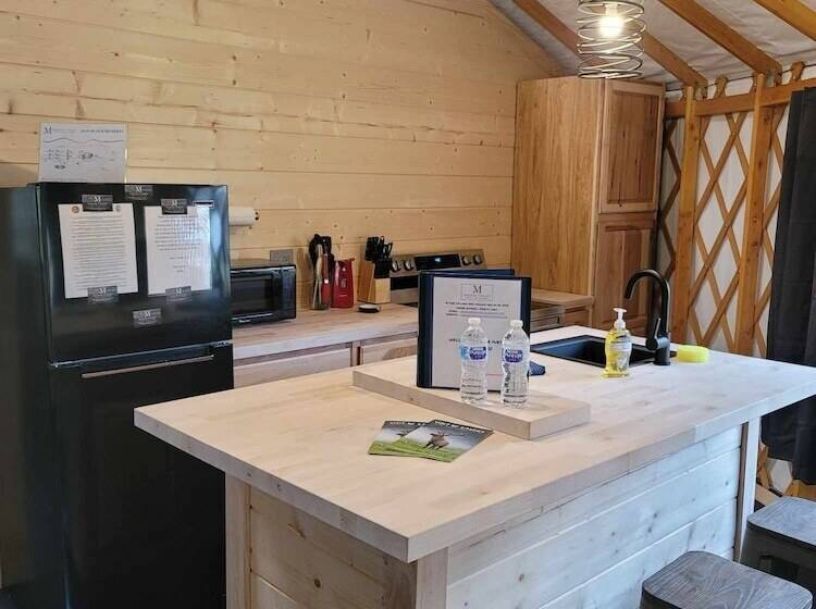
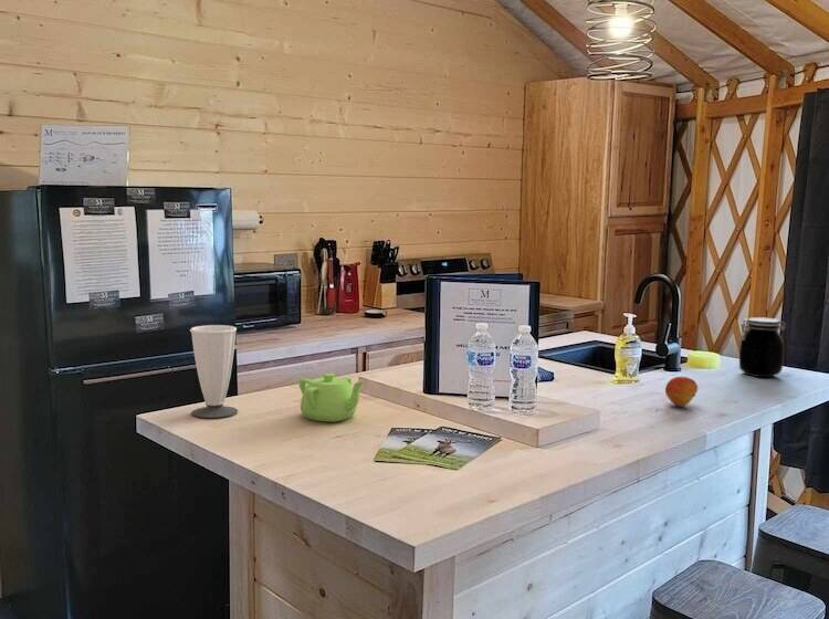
+ fruit (681, 390)
+ jar (762, 347)
+ teapot (330, 395)
+ cup (213, 370)
